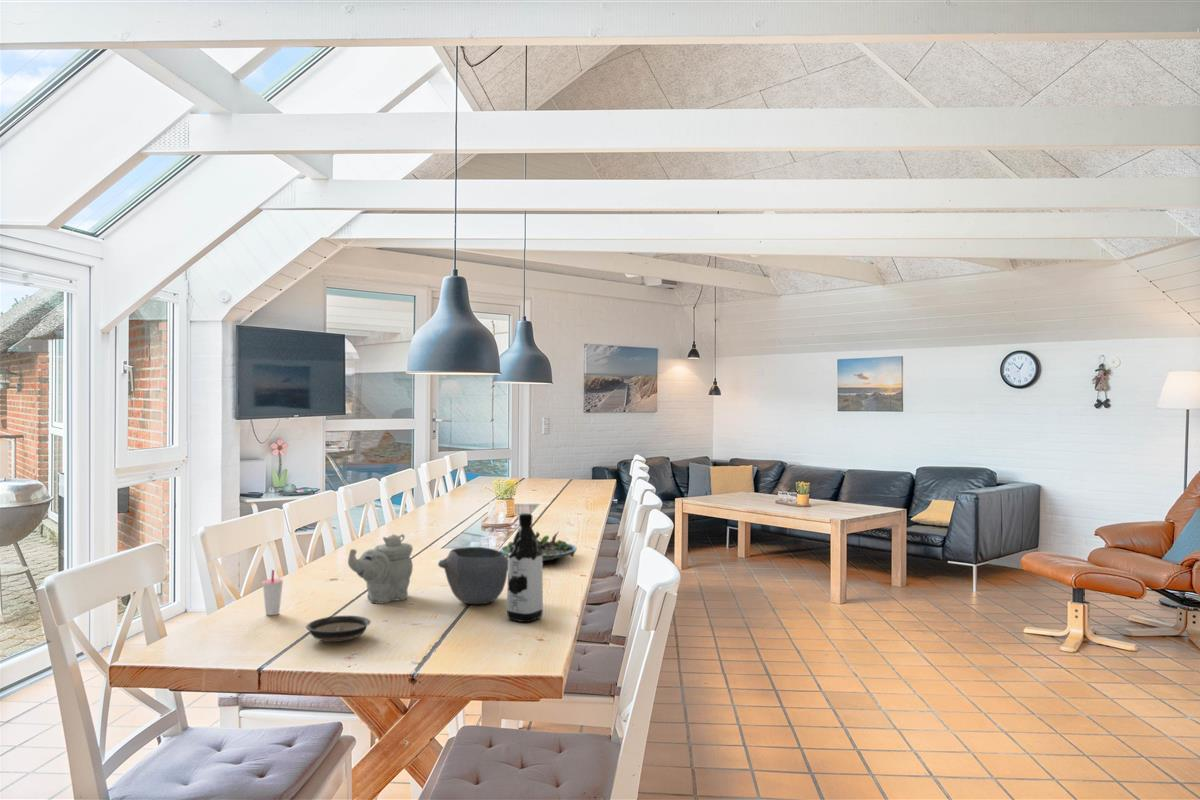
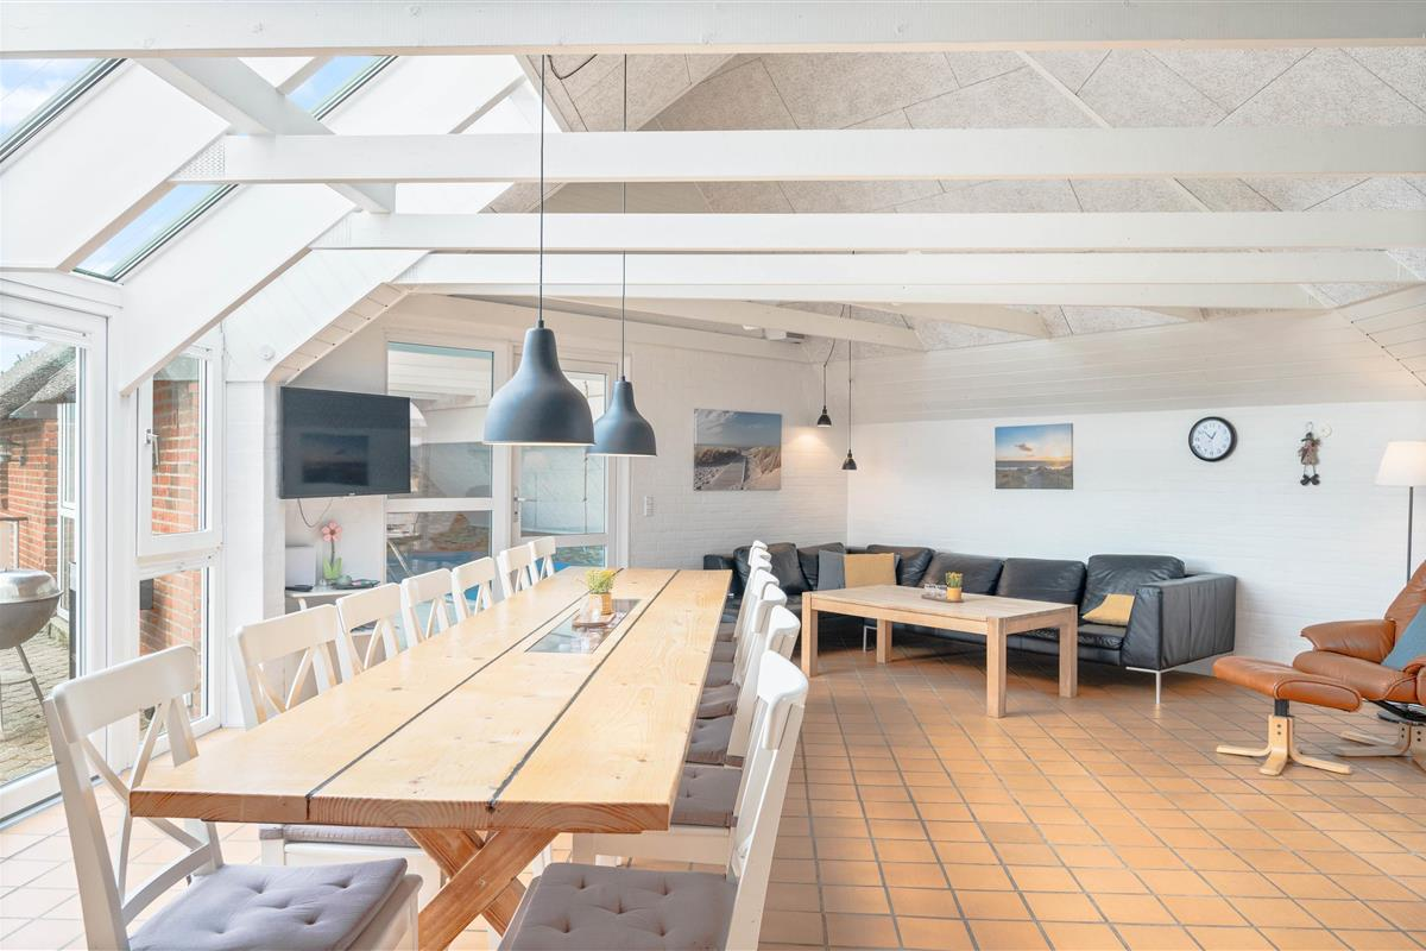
- succulent planter (538, 542)
- teapot (380, 567)
- water bottle (524, 566)
- bowl (475, 575)
- saucer (338, 630)
- cup (272, 591)
